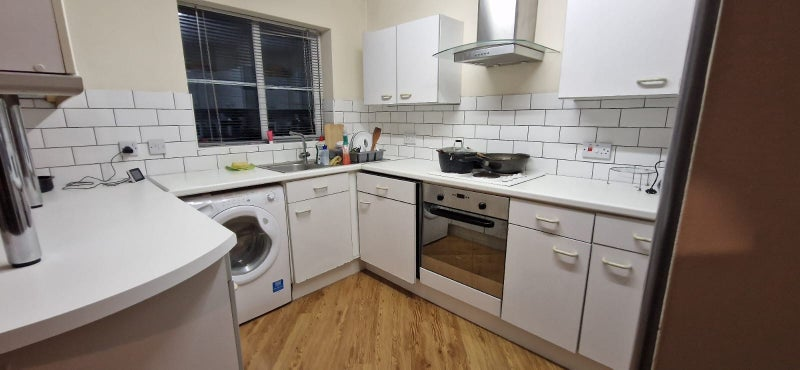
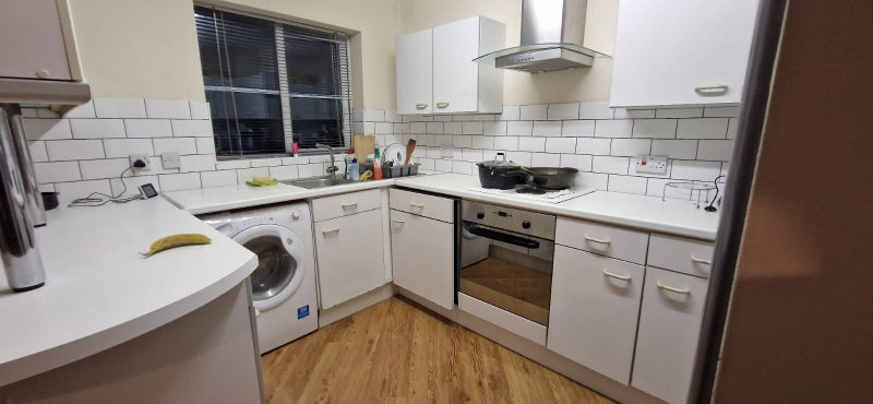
+ banana (177, 242)
